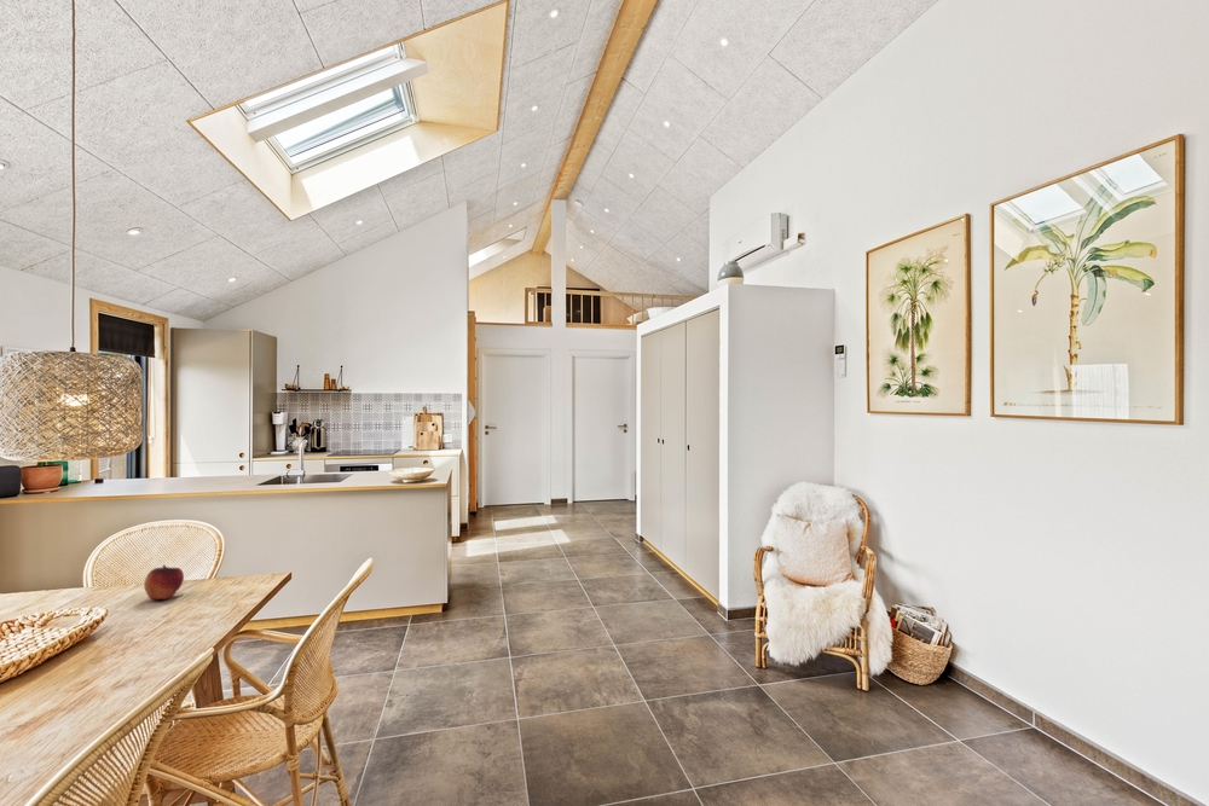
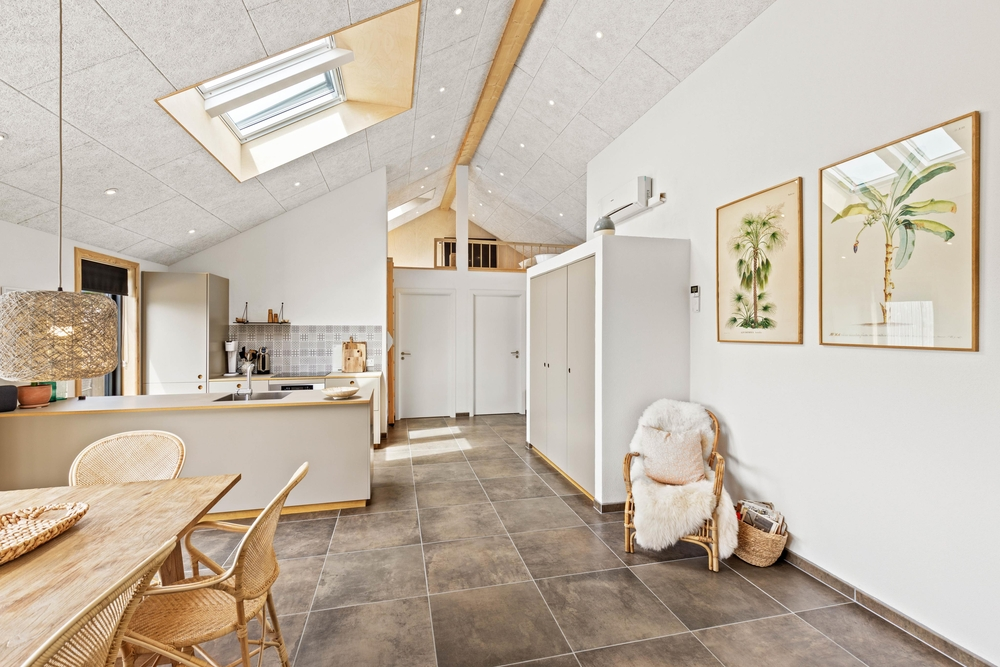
- fruit (164, 581)
